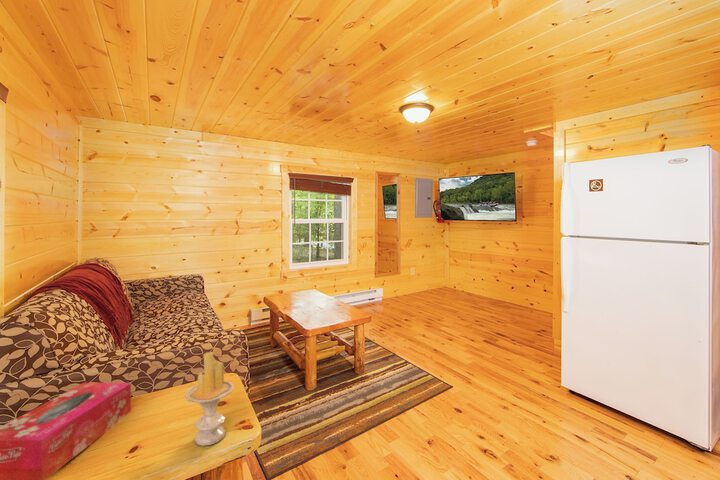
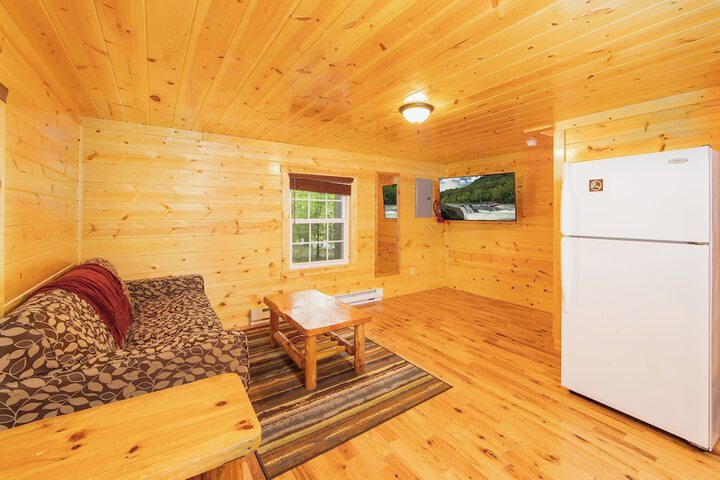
- tissue box (66, 424)
- candle (210, 393)
